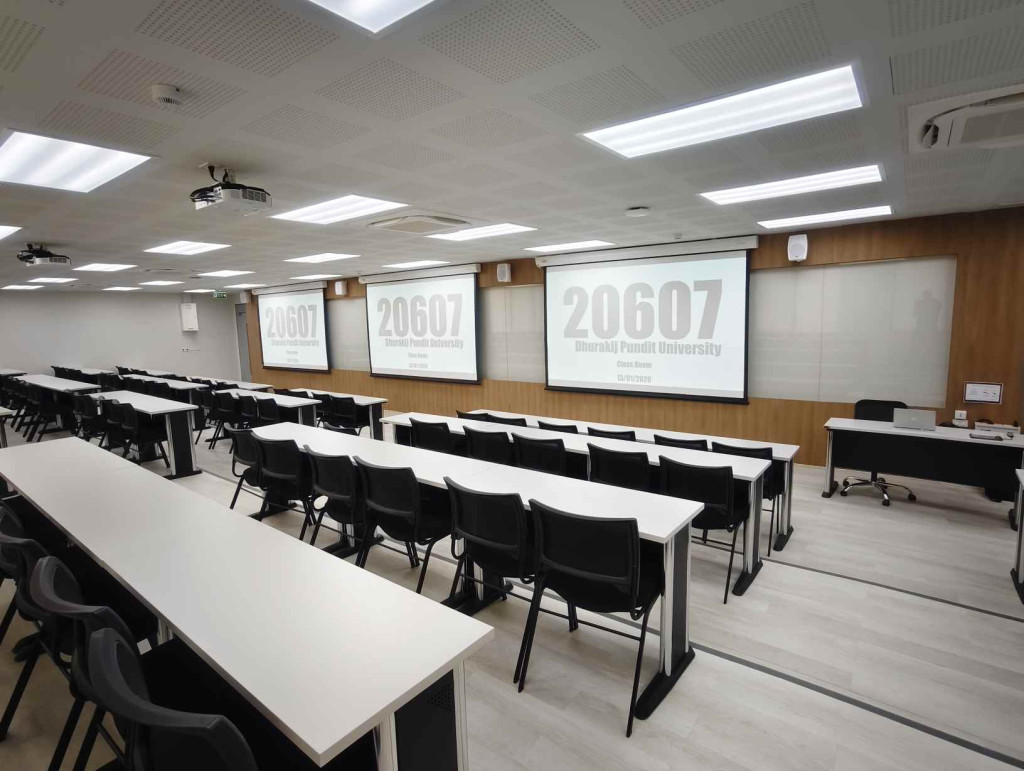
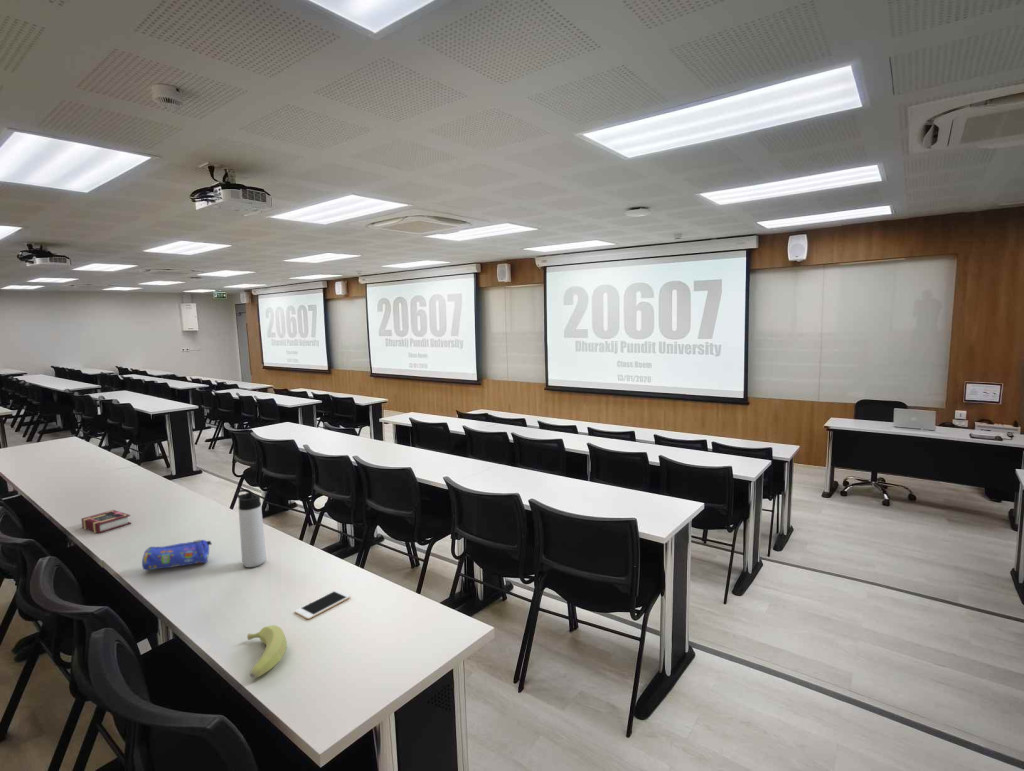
+ book (105, 520)
+ banana (263, 642)
+ thermos bottle (249, 527)
+ cell phone (323, 603)
+ pencil case (177, 554)
